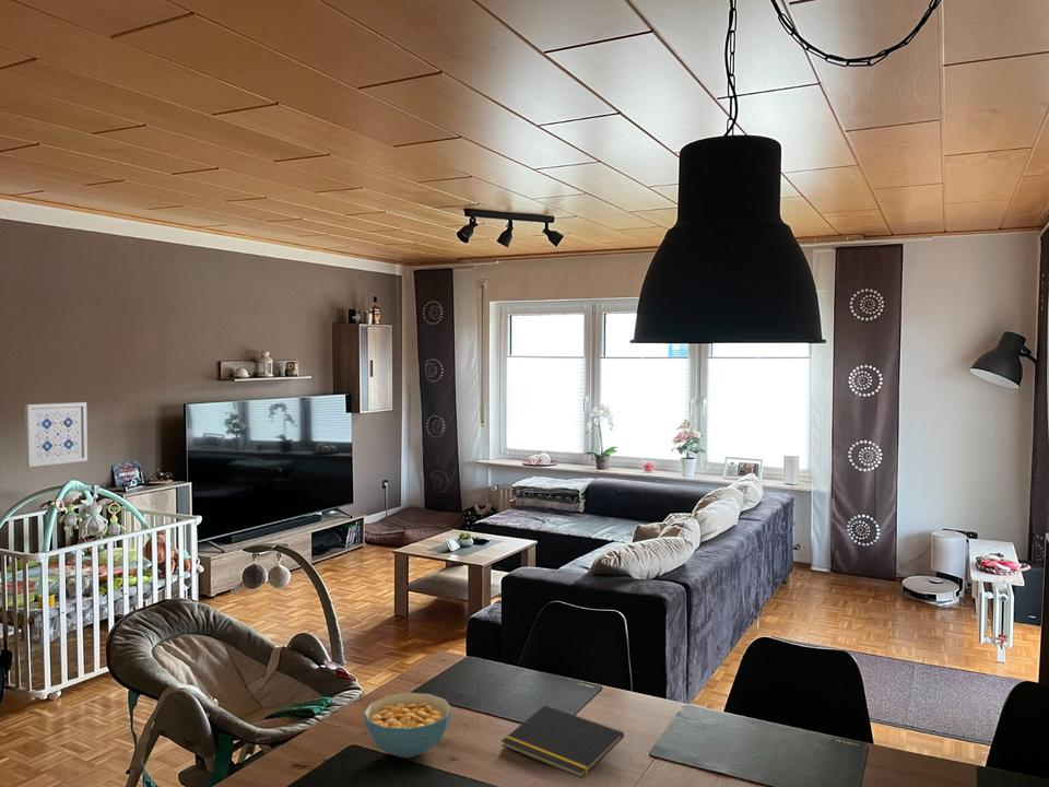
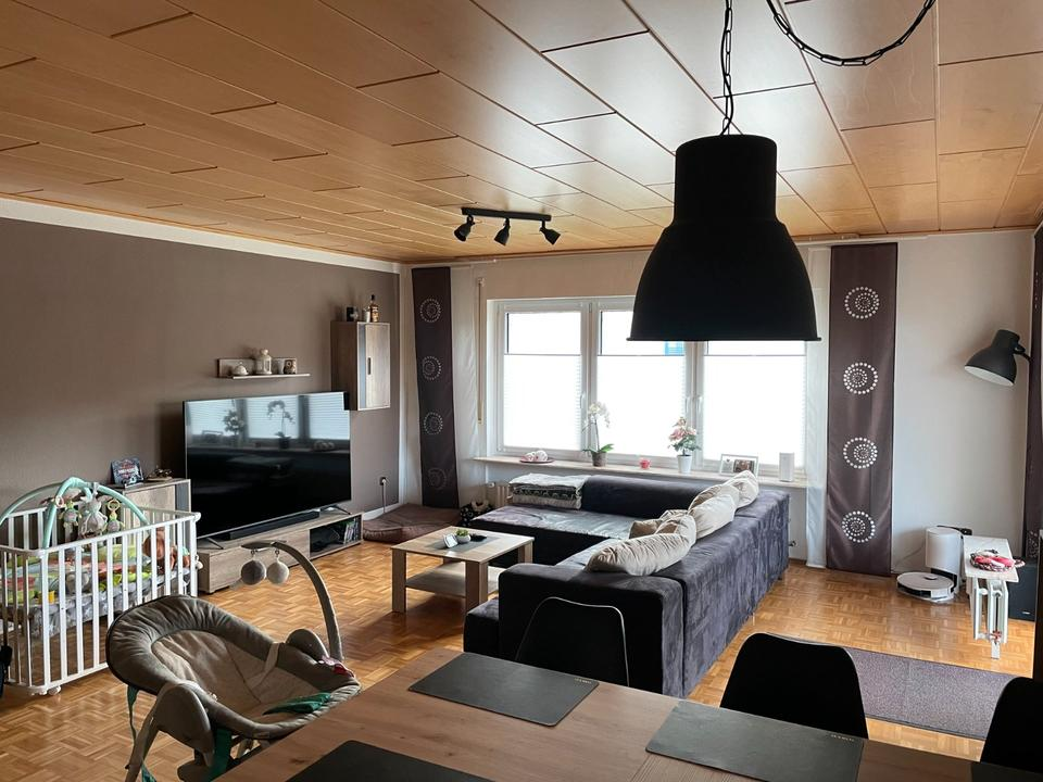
- notepad (562, 739)
- cereal bowl (408, 730)
- wall art (57, 433)
